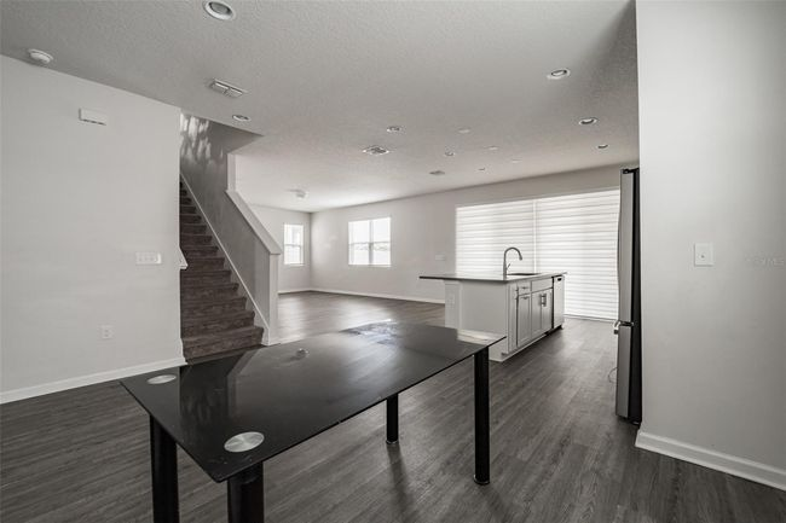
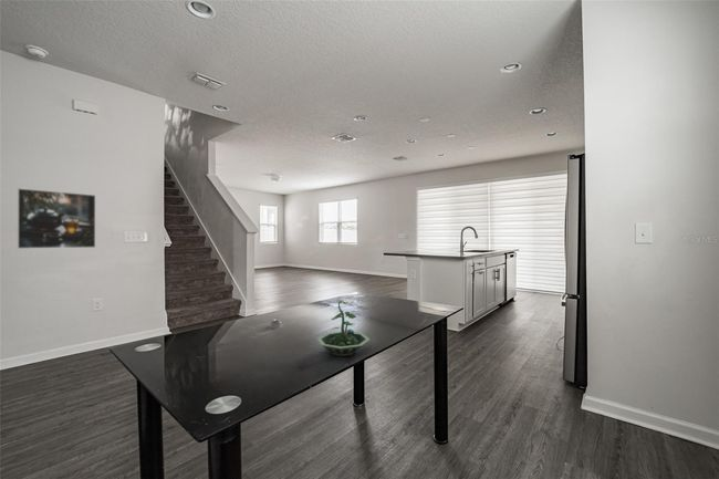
+ terrarium (342, 311)
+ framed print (59, 219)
